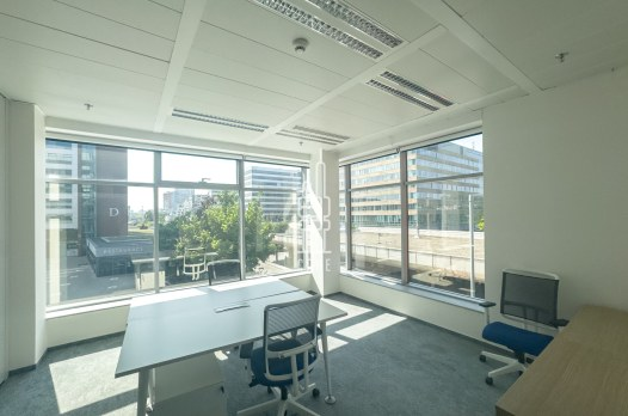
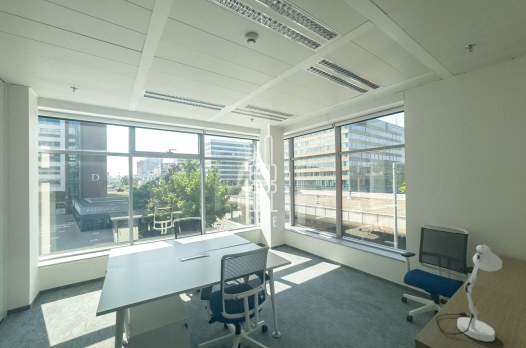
+ desk lamp (466, 284)
